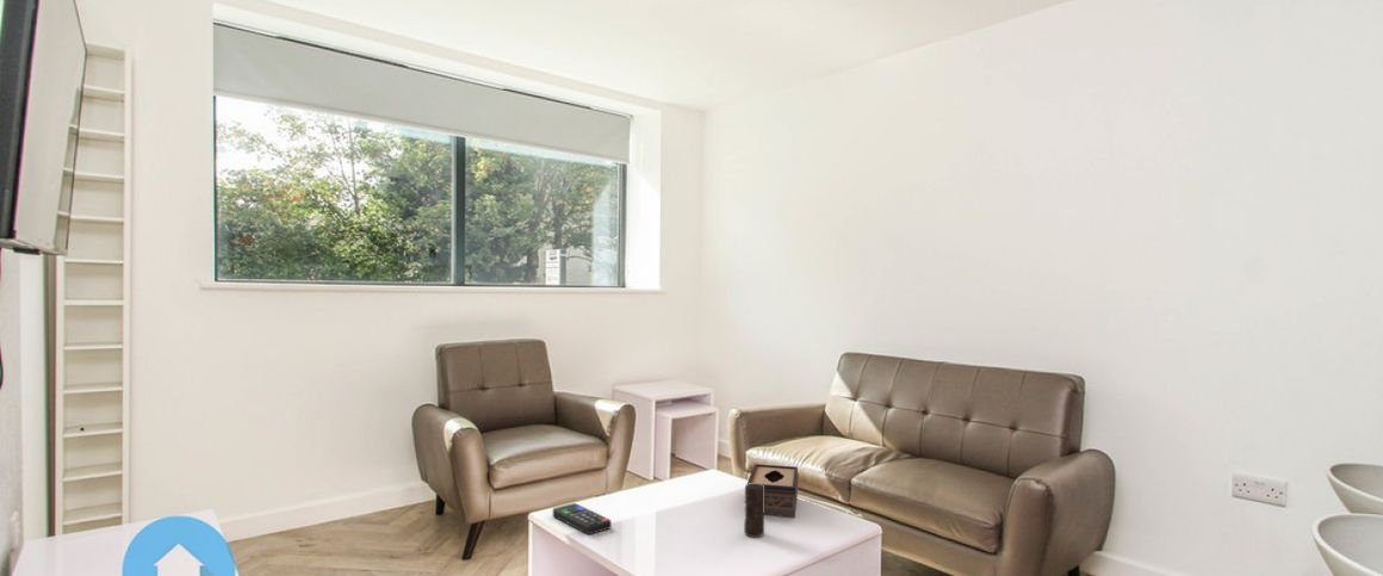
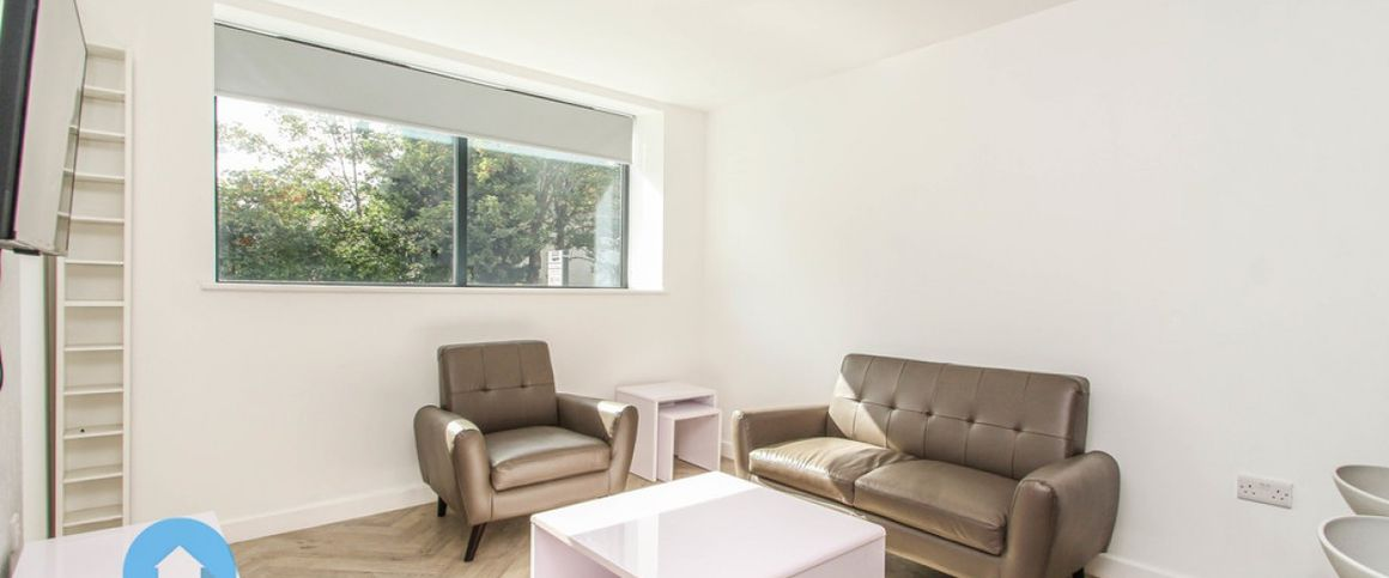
- candle (753, 509)
- remote control (581, 516)
- tissue box (773, 489)
